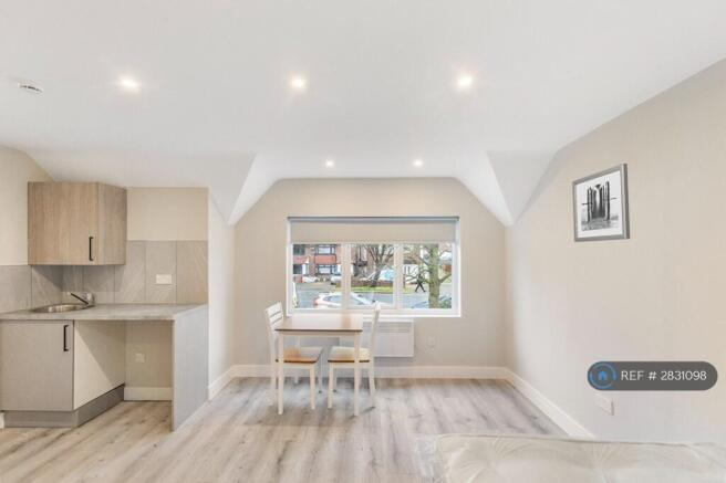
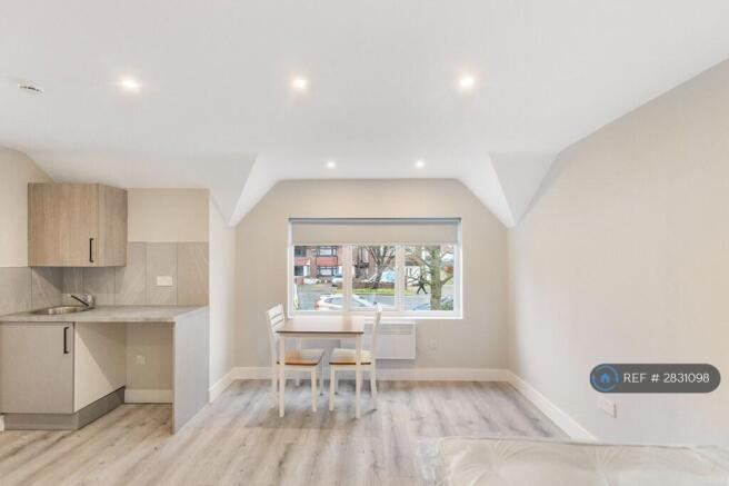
- wall art (598, 207)
